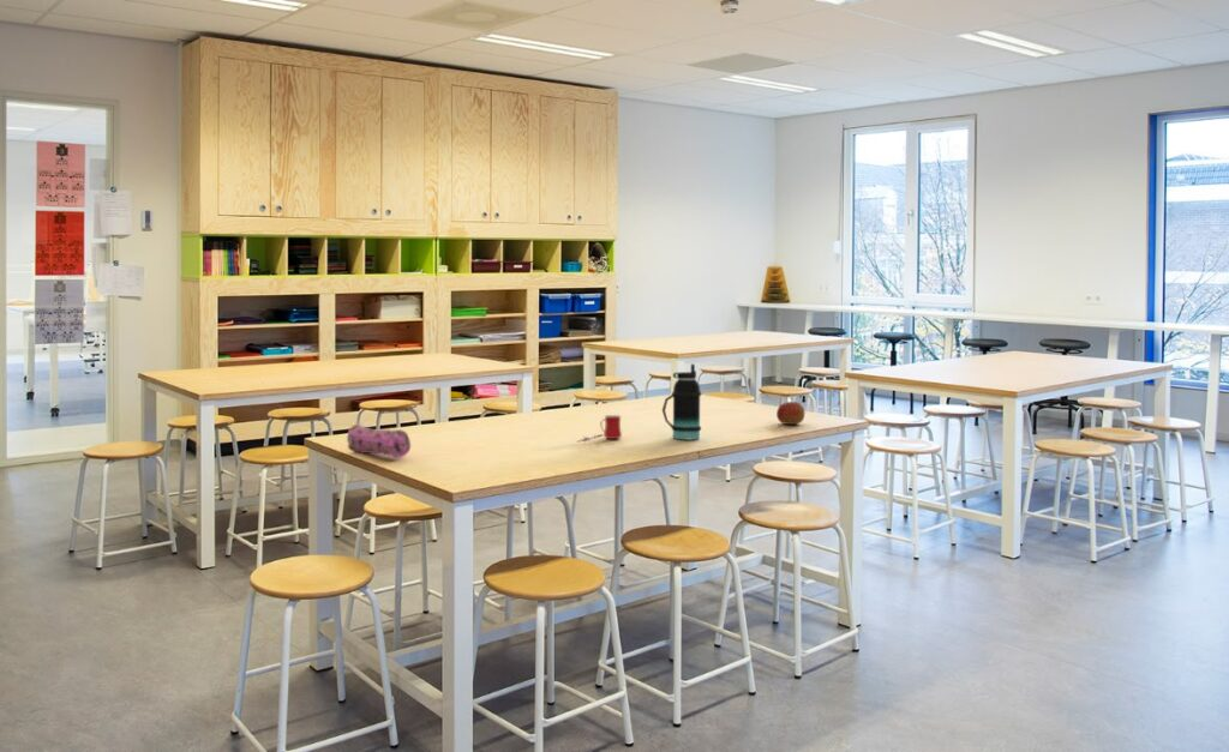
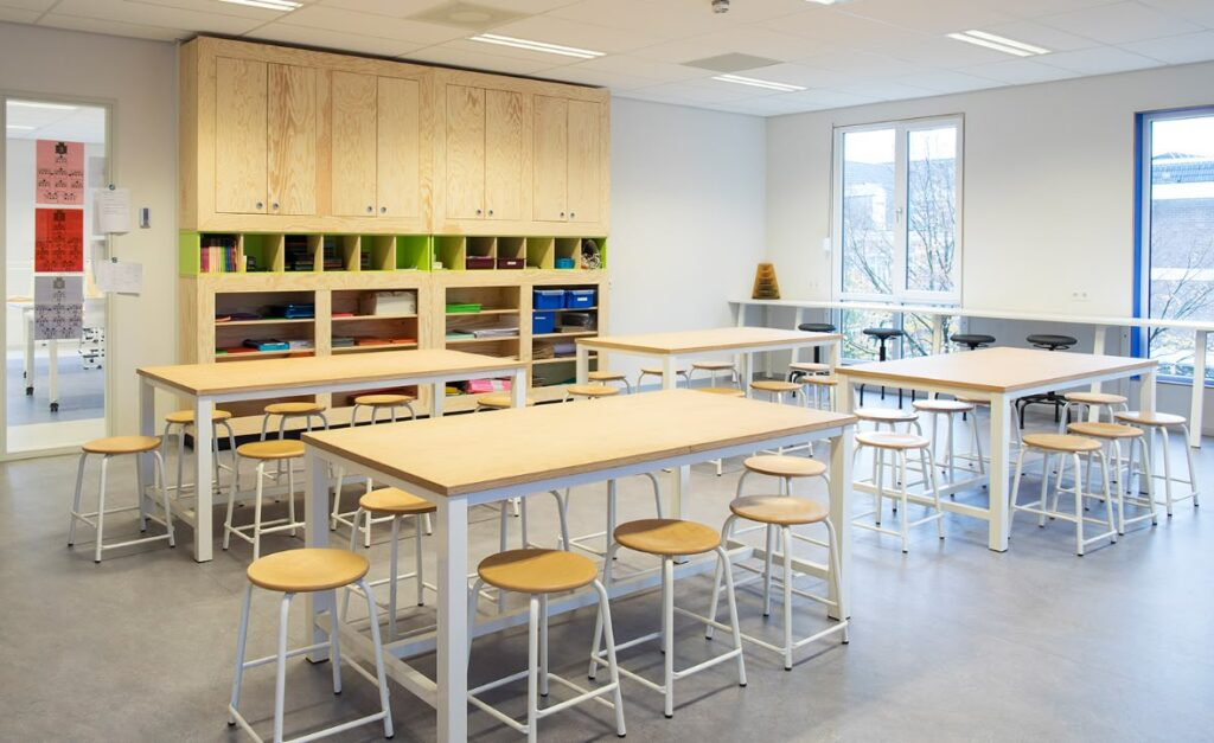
- bottle (681, 401)
- pencil case (378, 440)
- mug (605, 427)
- apple (790, 413)
